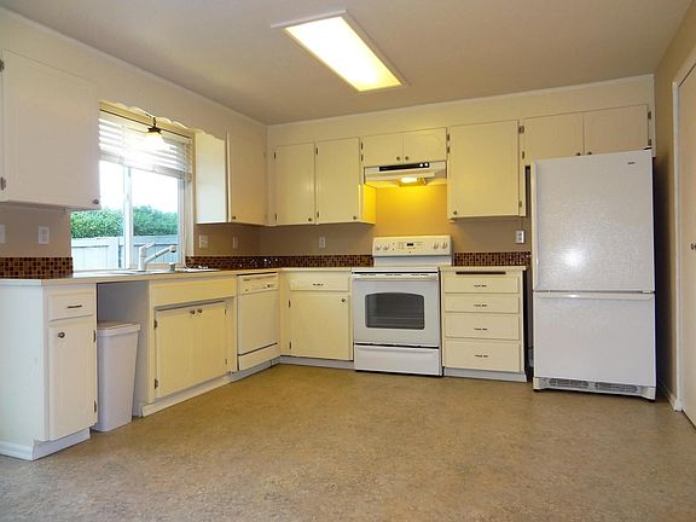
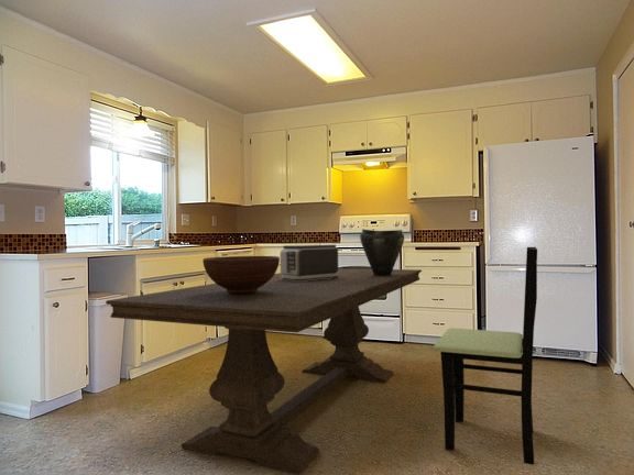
+ fruit bowl (241, 274)
+ toaster (308, 262)
+ vase (382, 251)
+ dining table (302, 330)
+ dining chair (488, 343)
